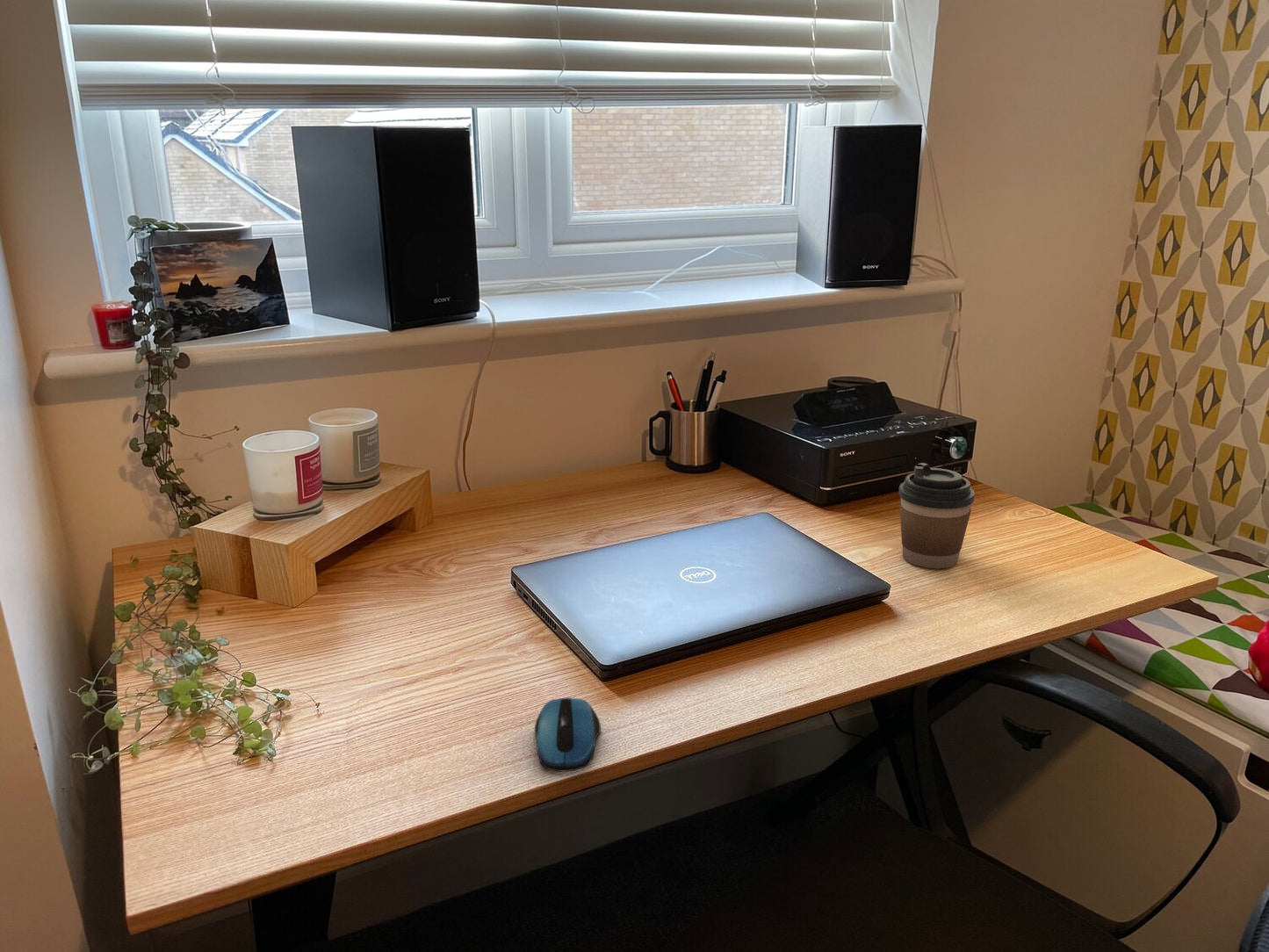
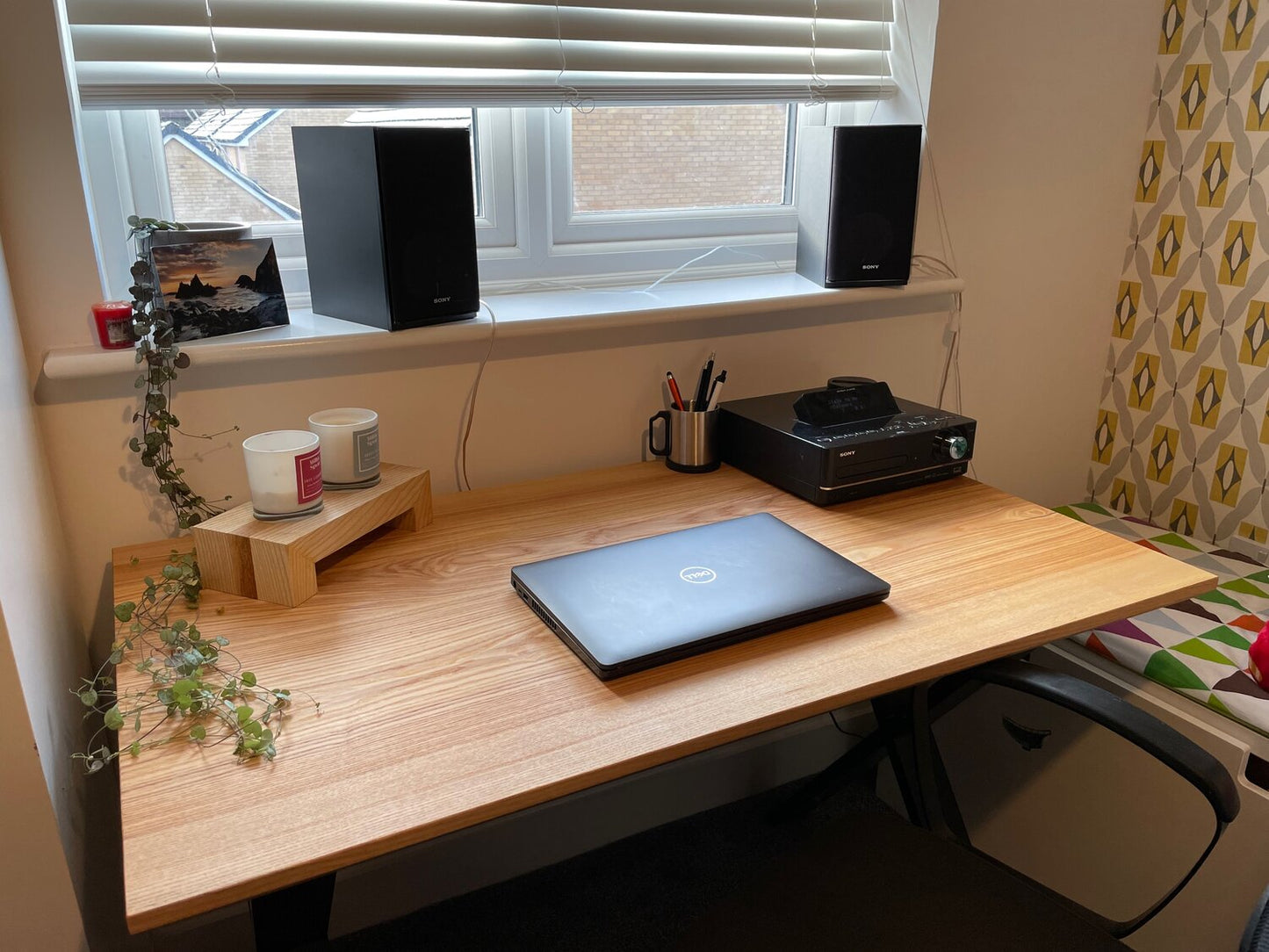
- coffee cup (934, 514)
- computer mouse (568, 724)
